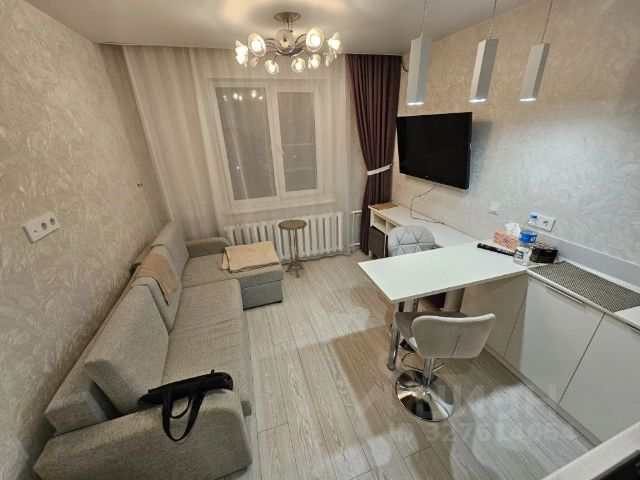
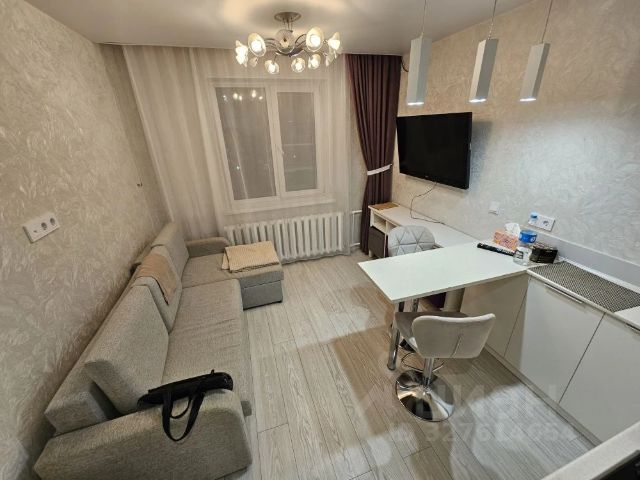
- side table (294, 248)
